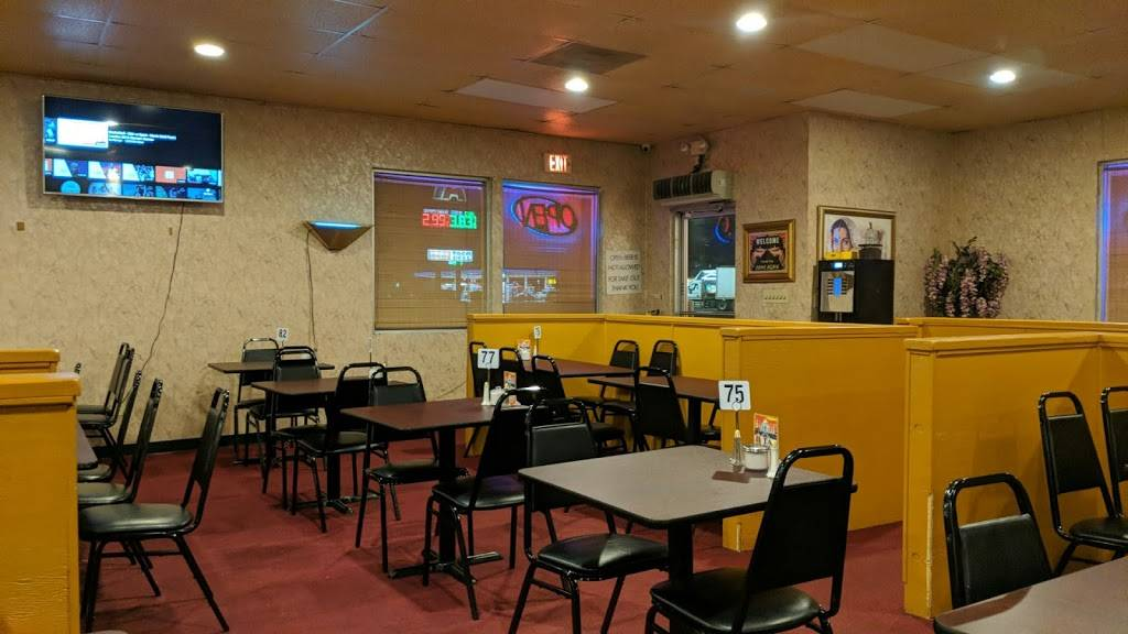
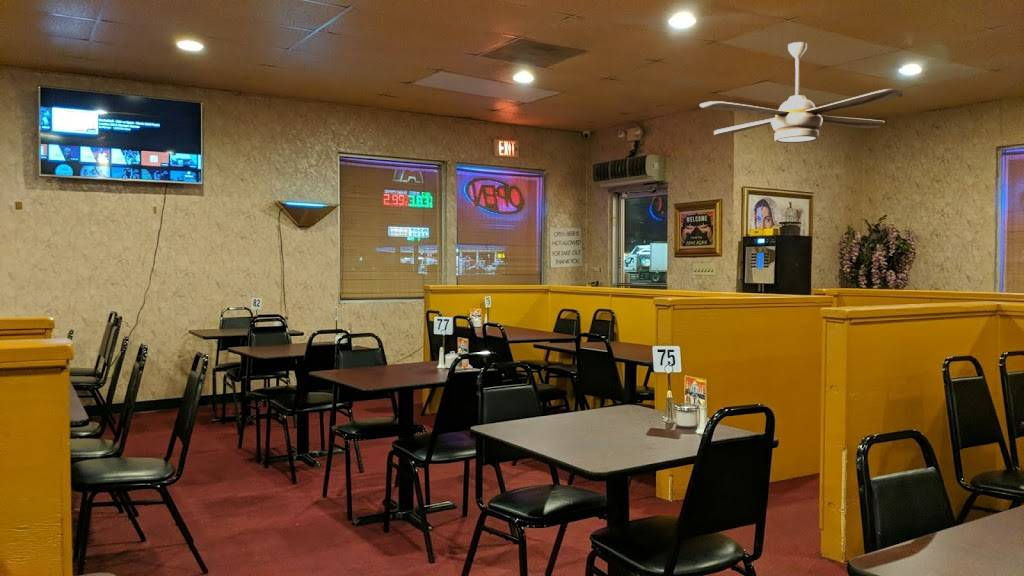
+ ceiling fan (797, 92)
